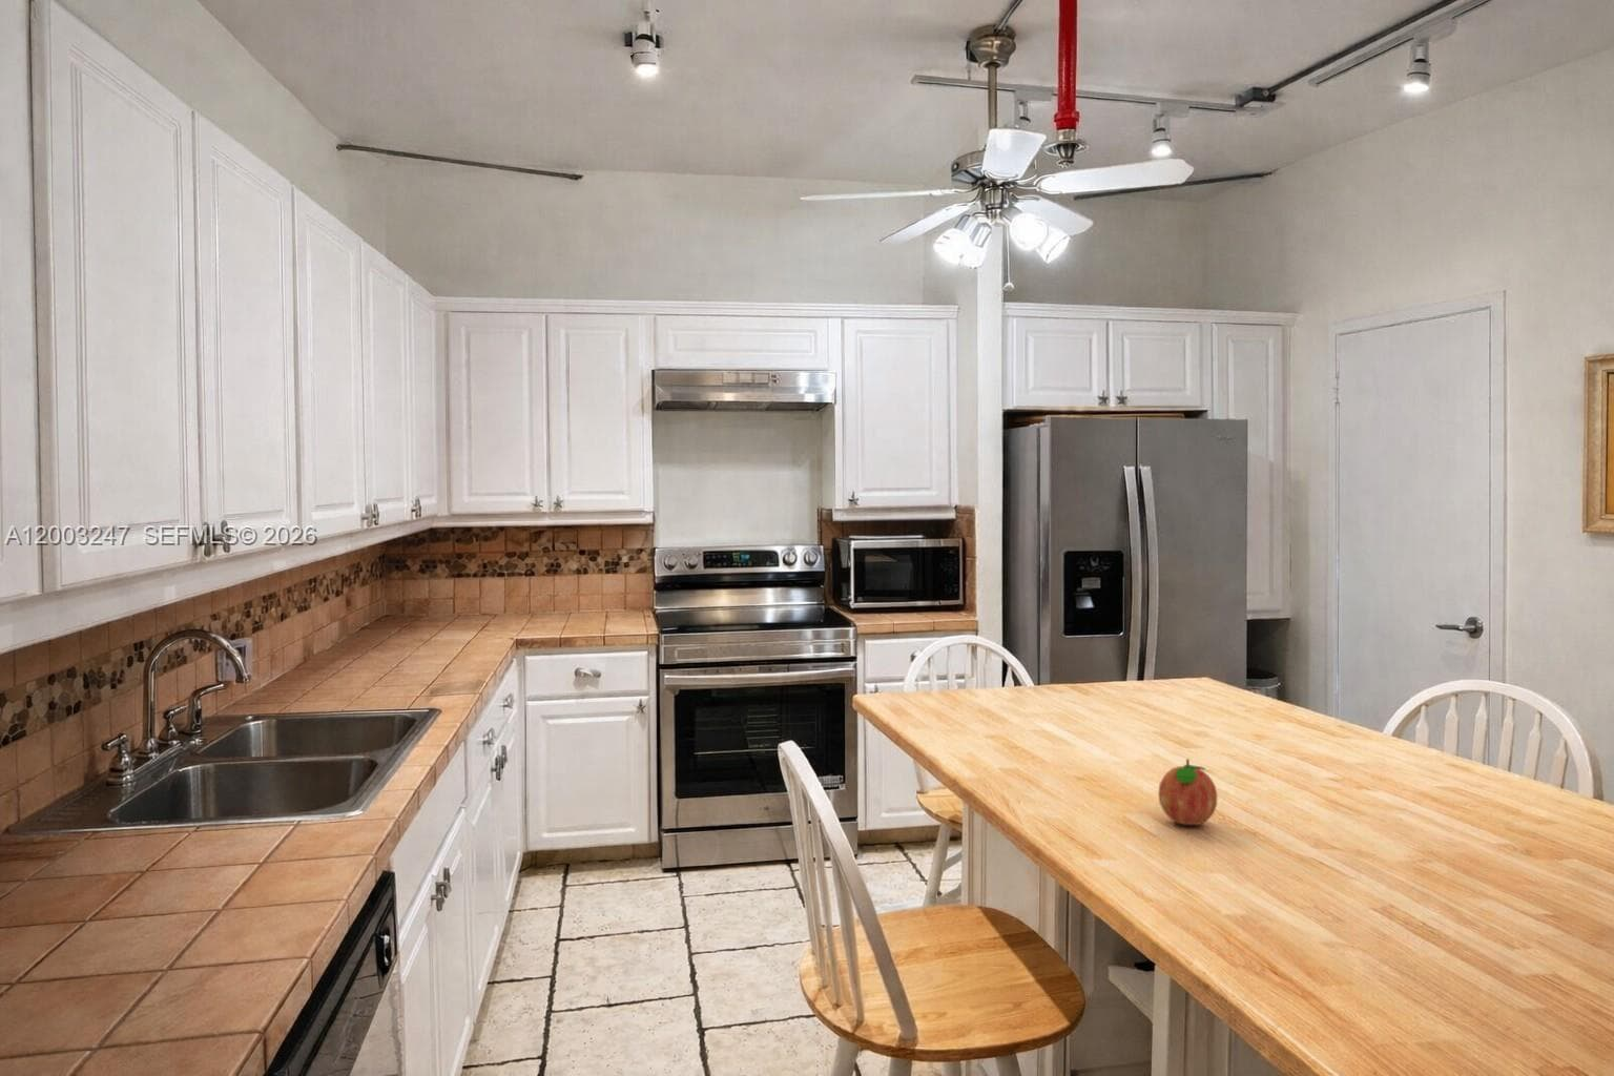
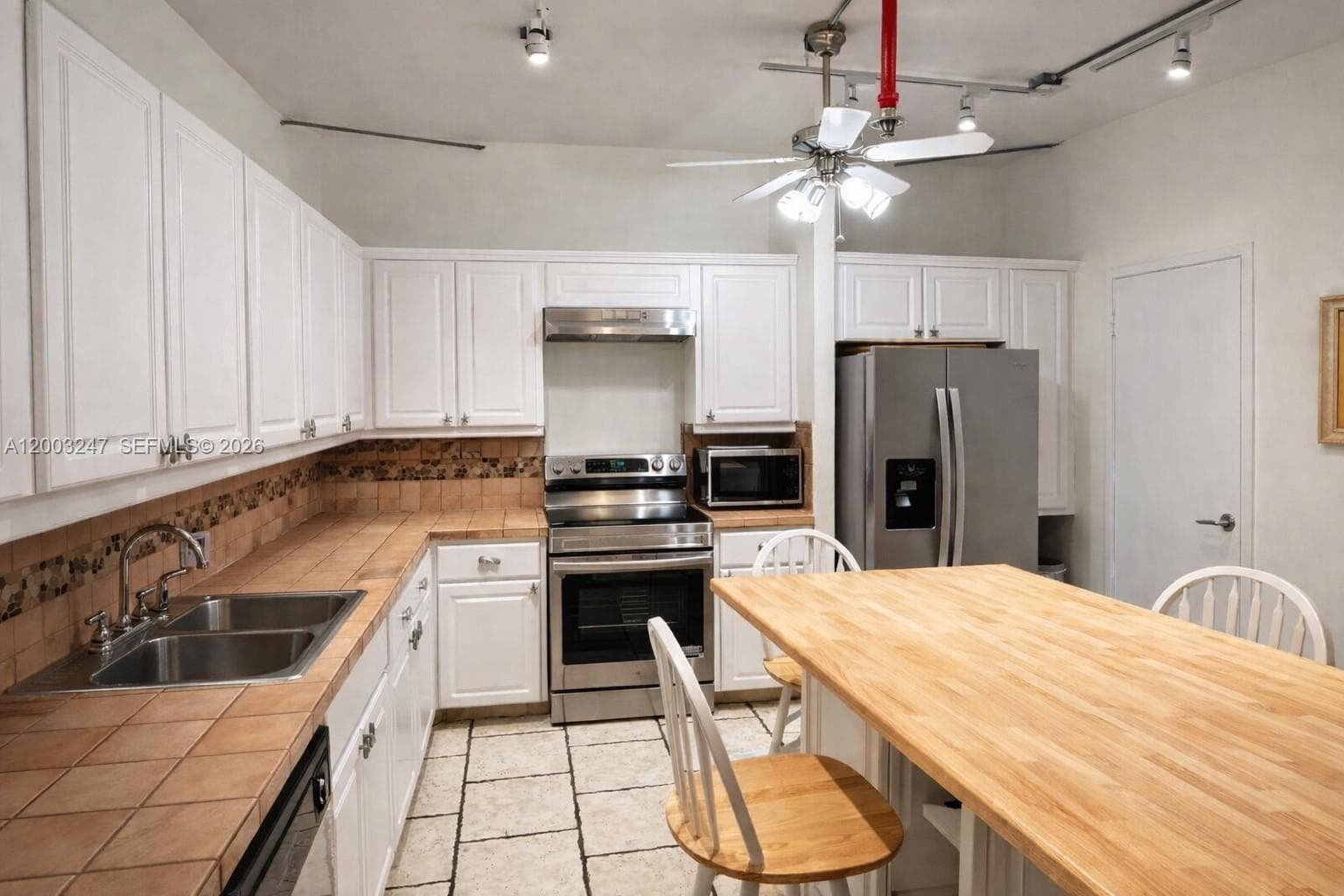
- fruit (1188, 790)
